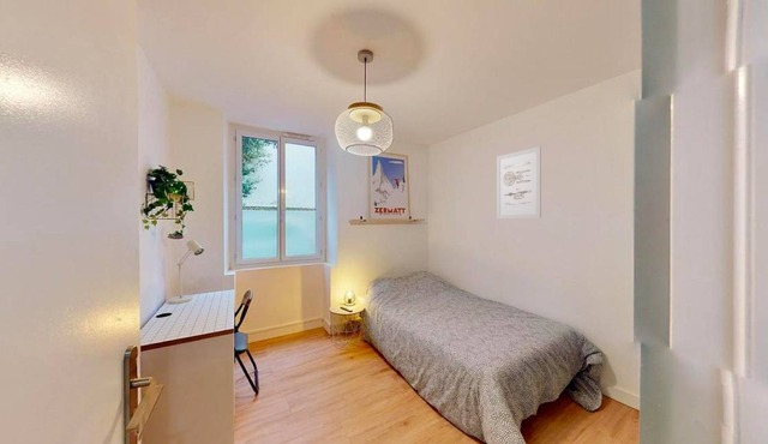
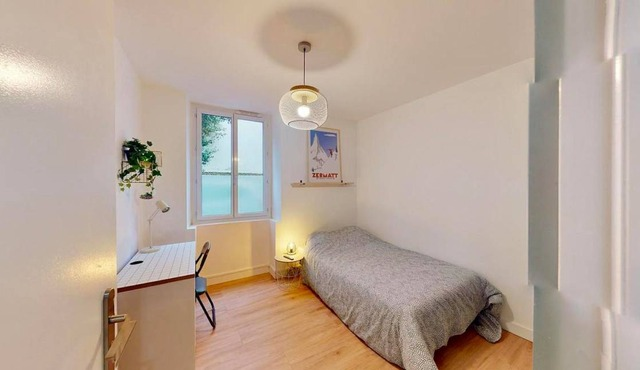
- wall art (517, 185)
